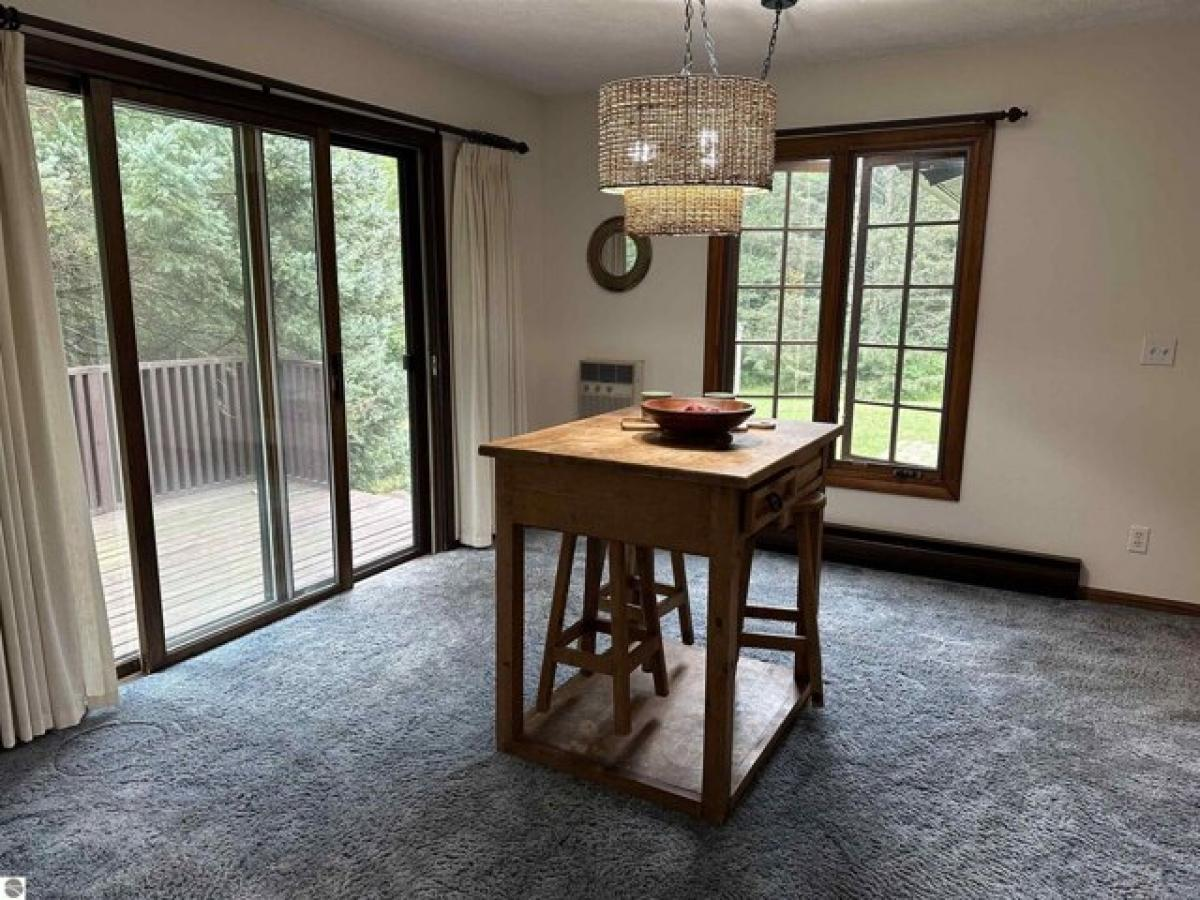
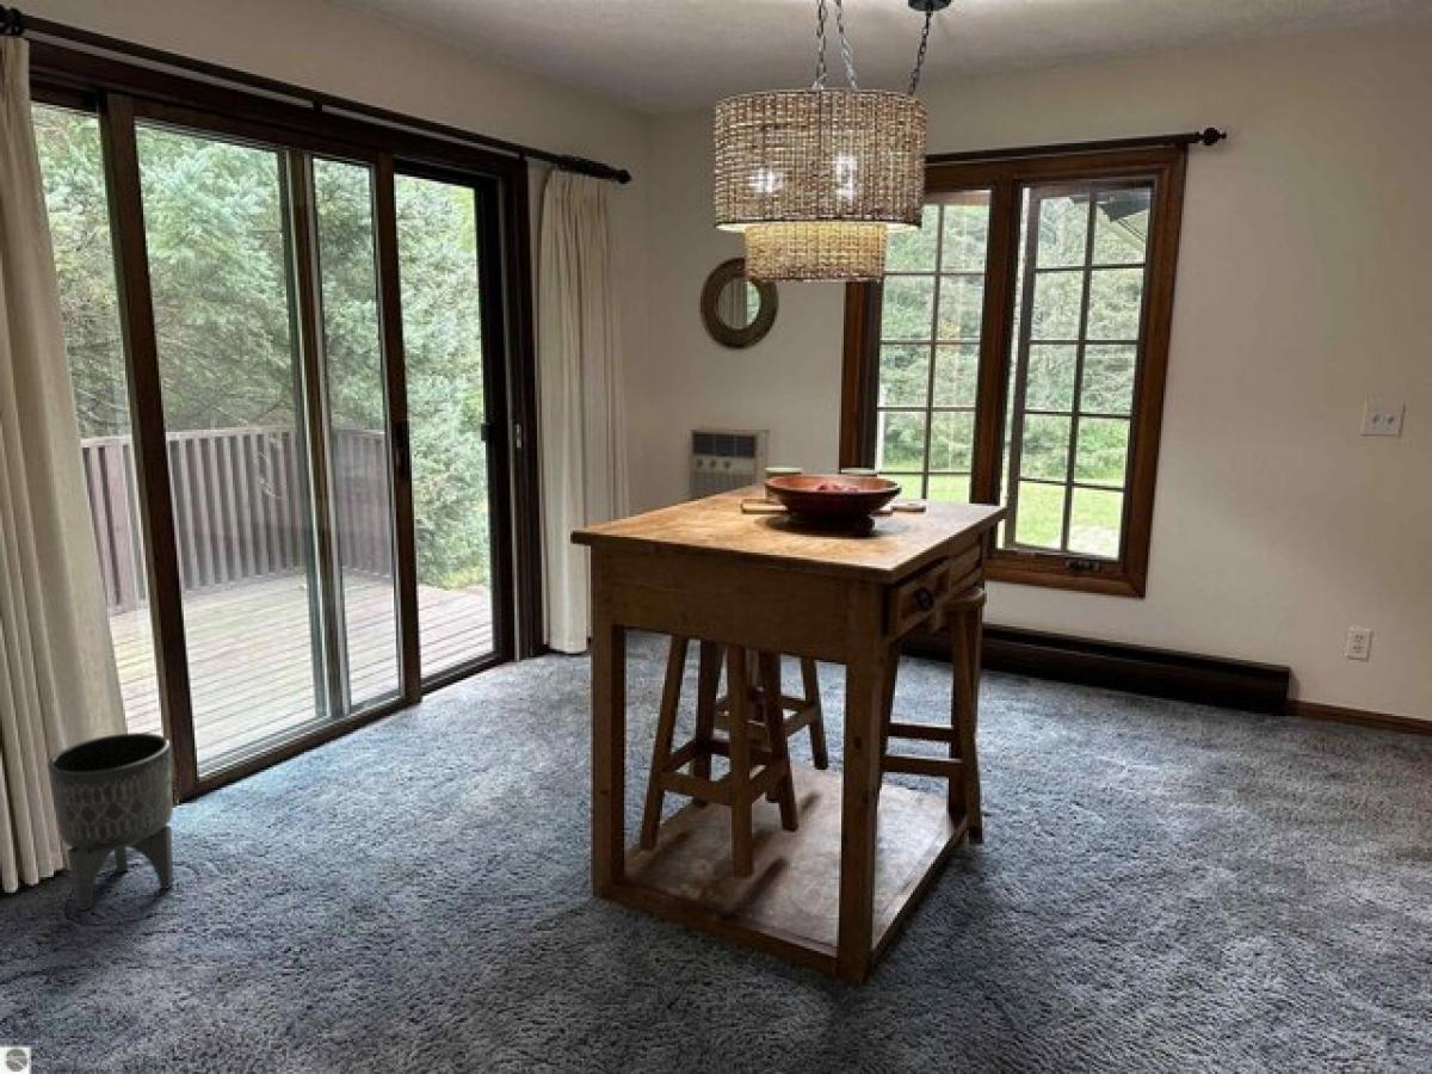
+ planter (117, 820)
